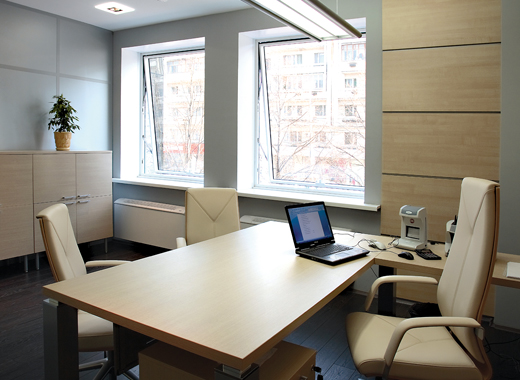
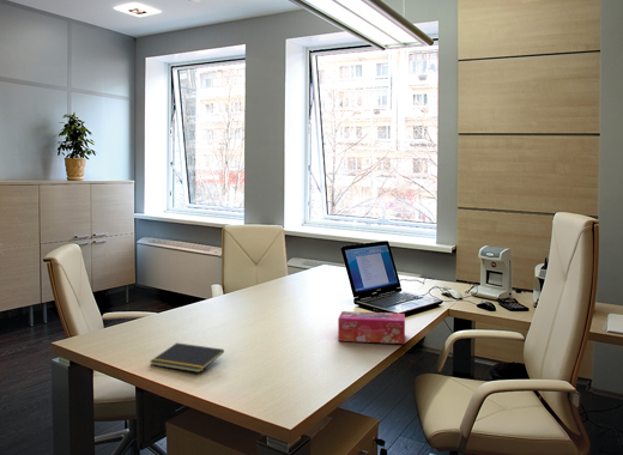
+ notepad (187, 357)
+ tissue box (371, 326)
